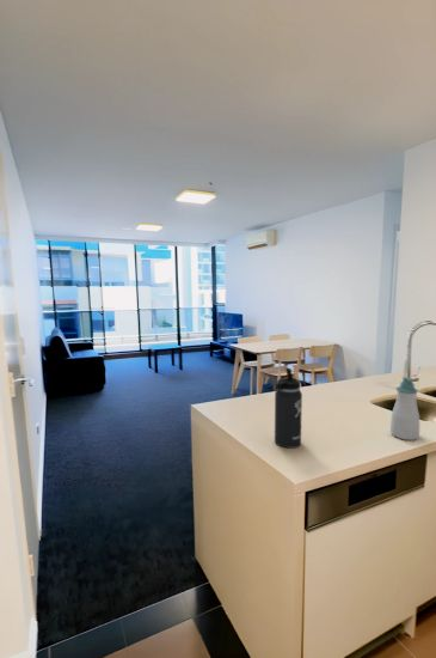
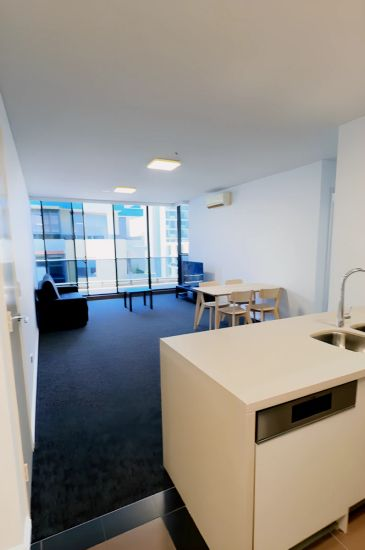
- thermos bottle (285, 406)
- soap bottle (405, 407)
